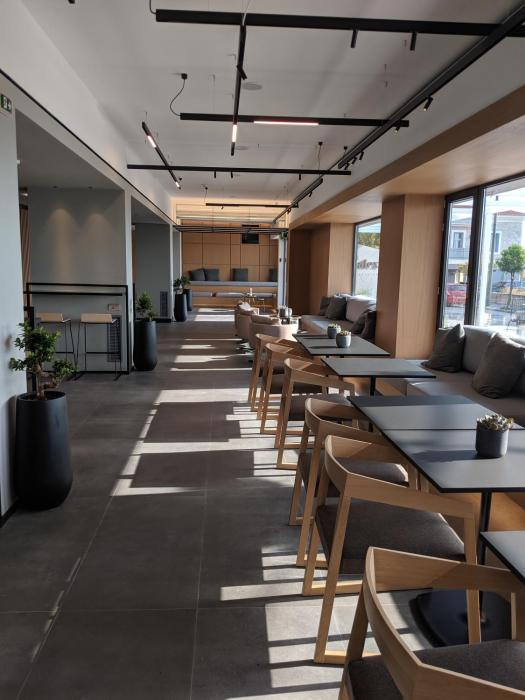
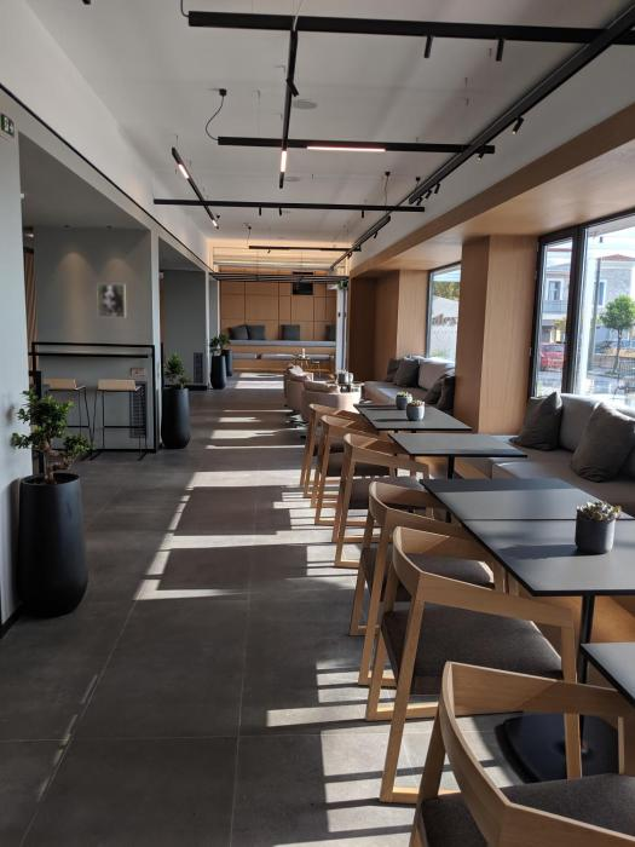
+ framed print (111, 300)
